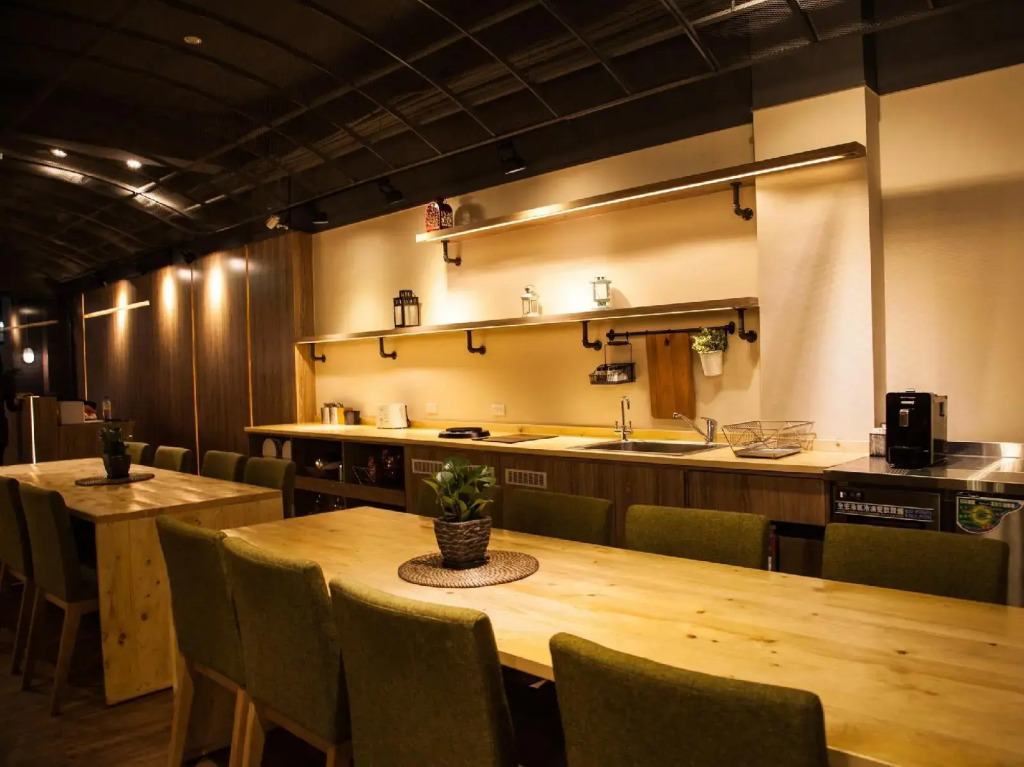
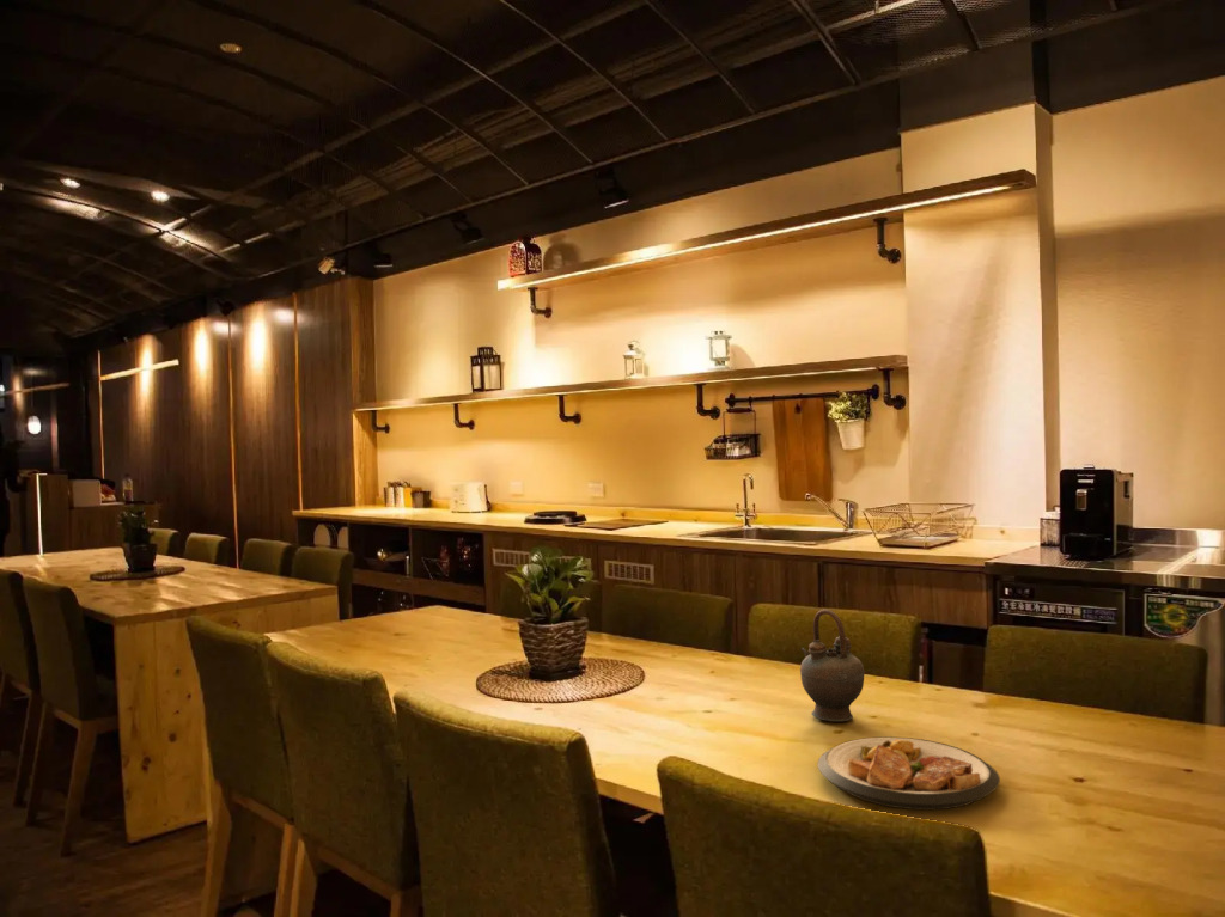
+ teapot (827, 661)
+ plate (906, 764)
